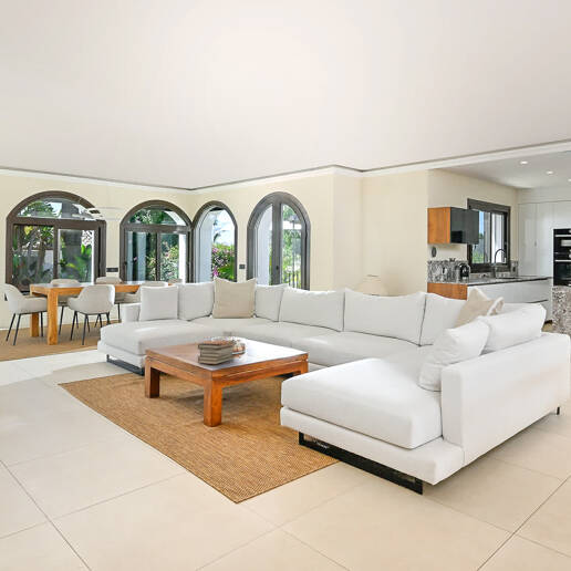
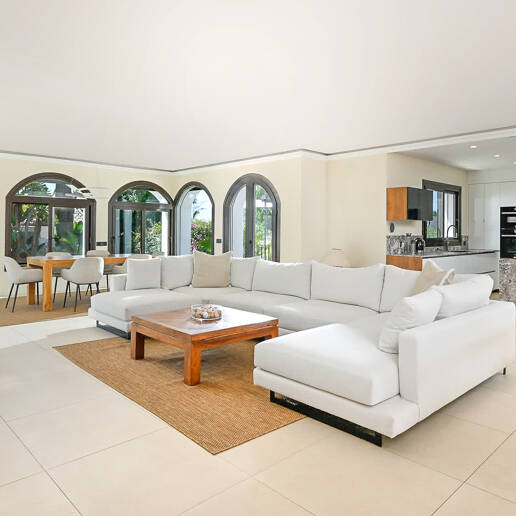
- book stack (217, 351)
